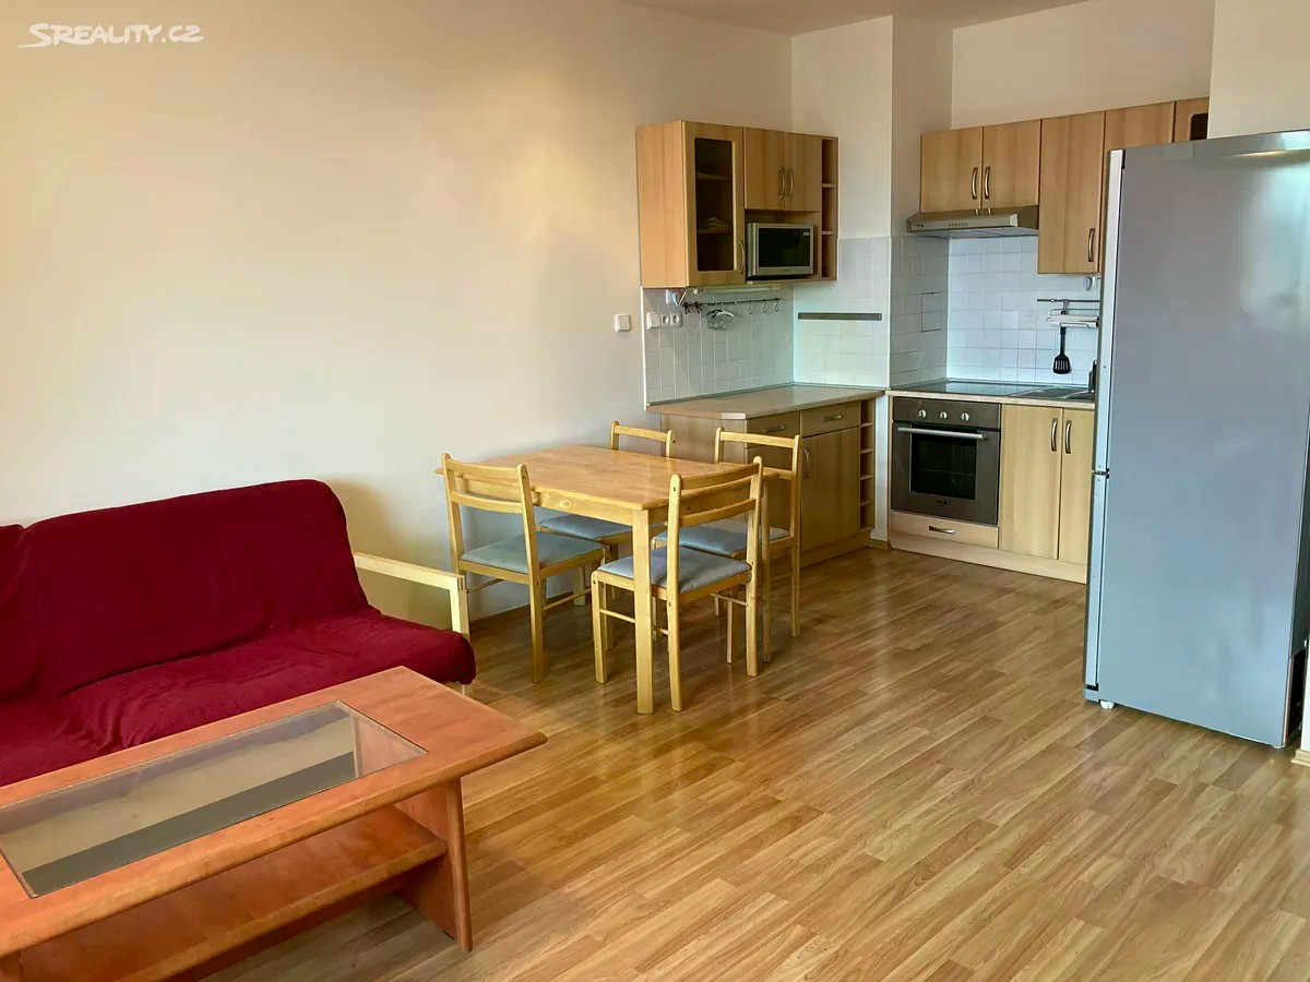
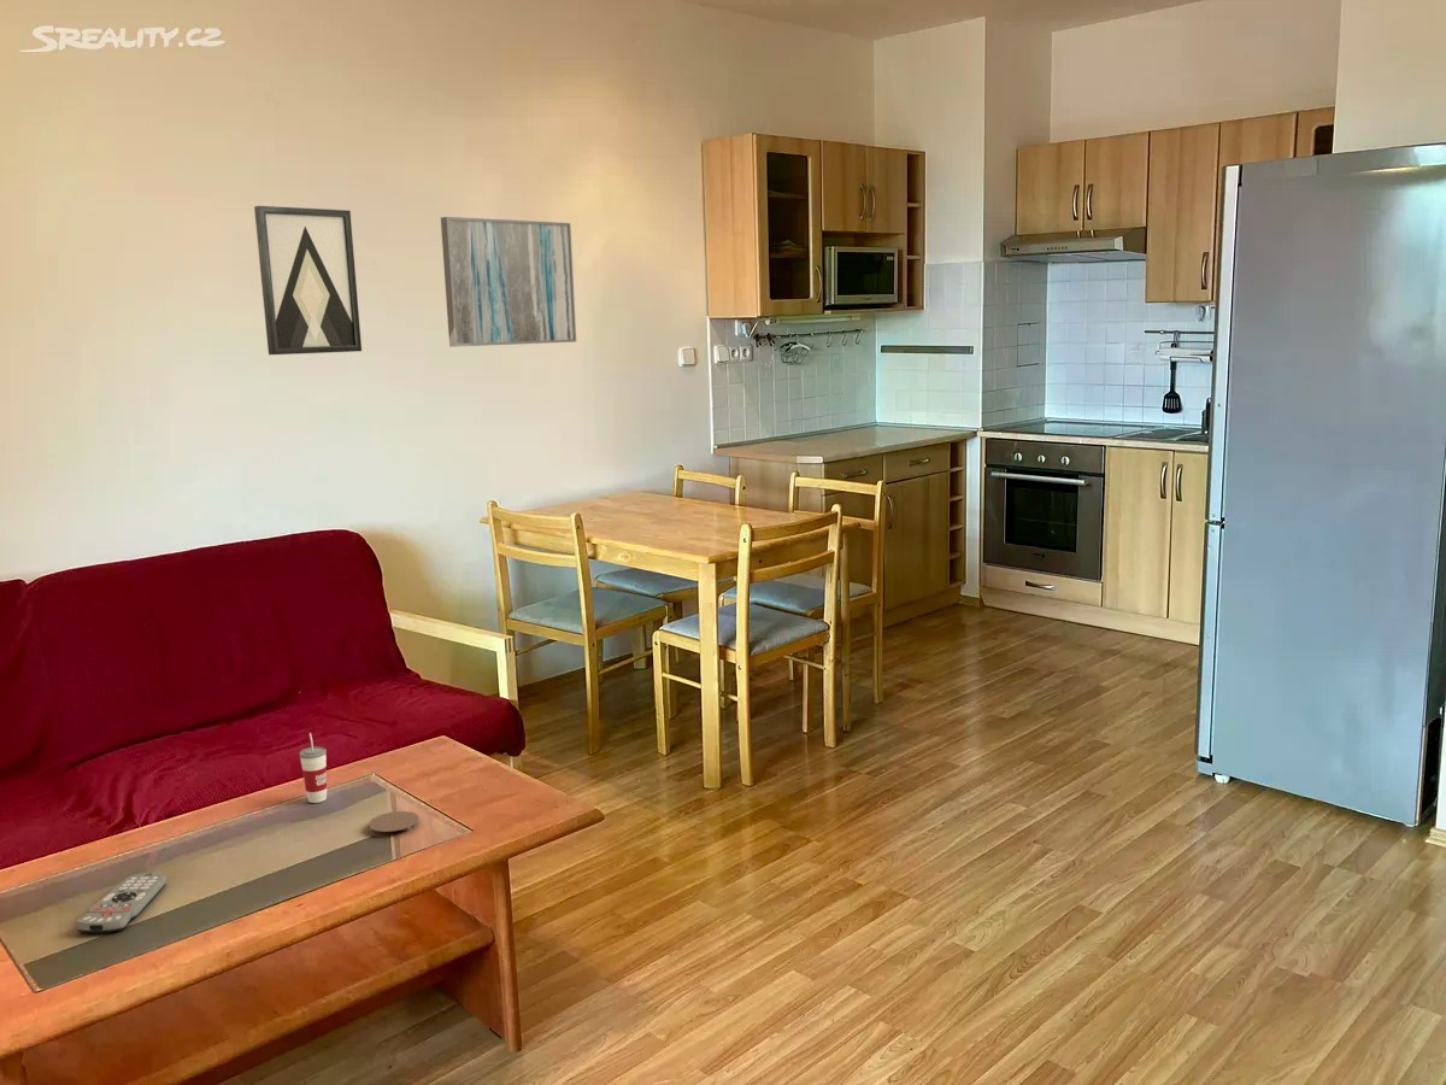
+ wall art (310, 281)
+ coaster (394, 823)
+ cup (313, 767)
+ remote control (125, 902)
+ wall art (511, 282)
